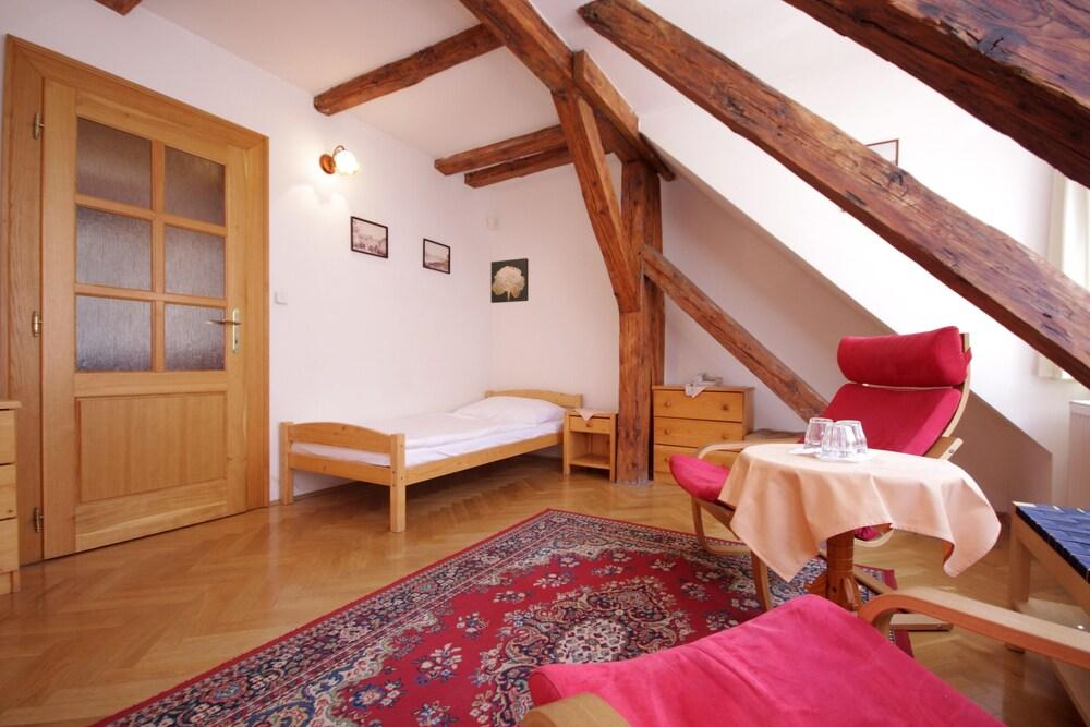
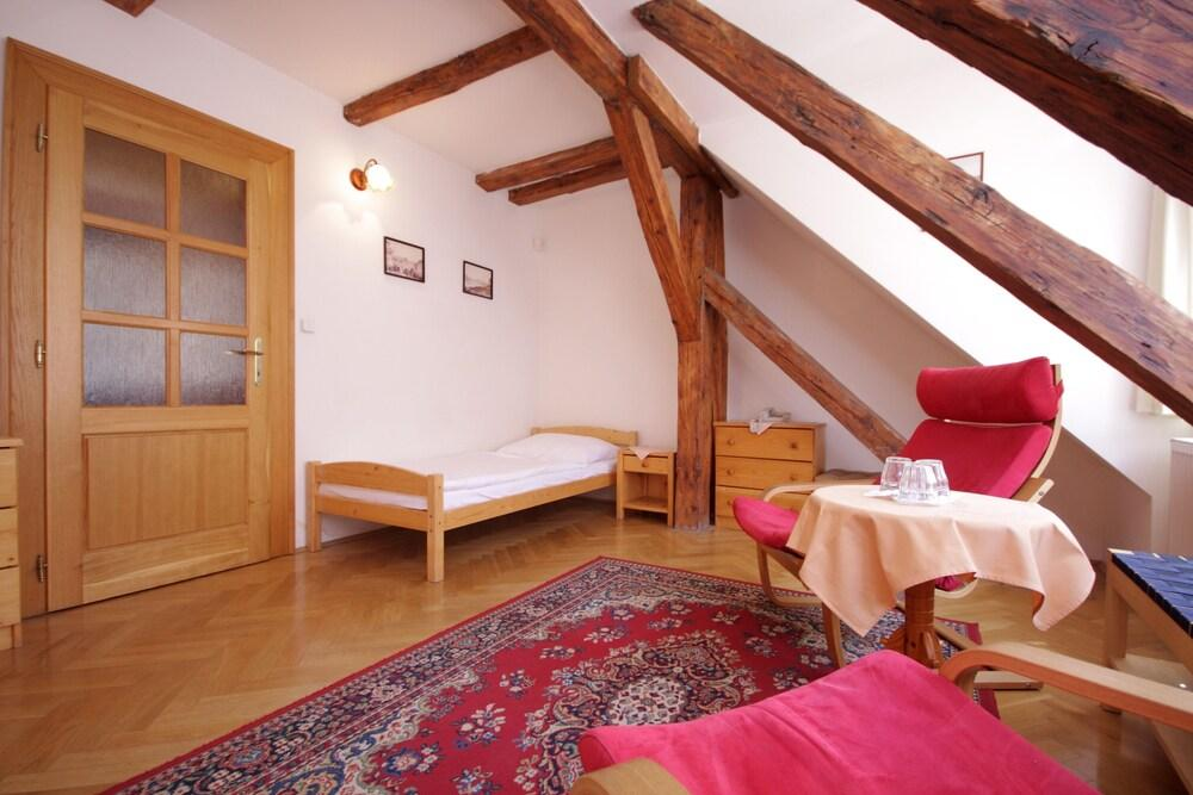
- wall art (509, 280)
